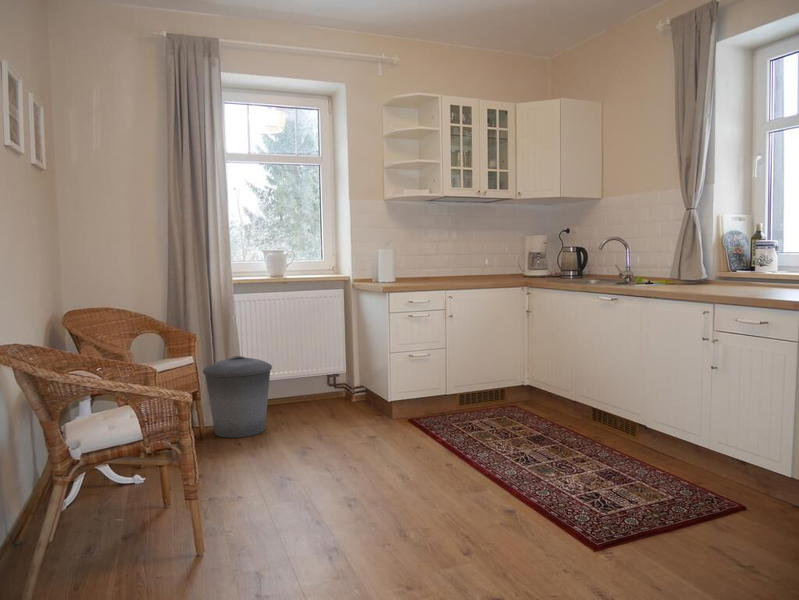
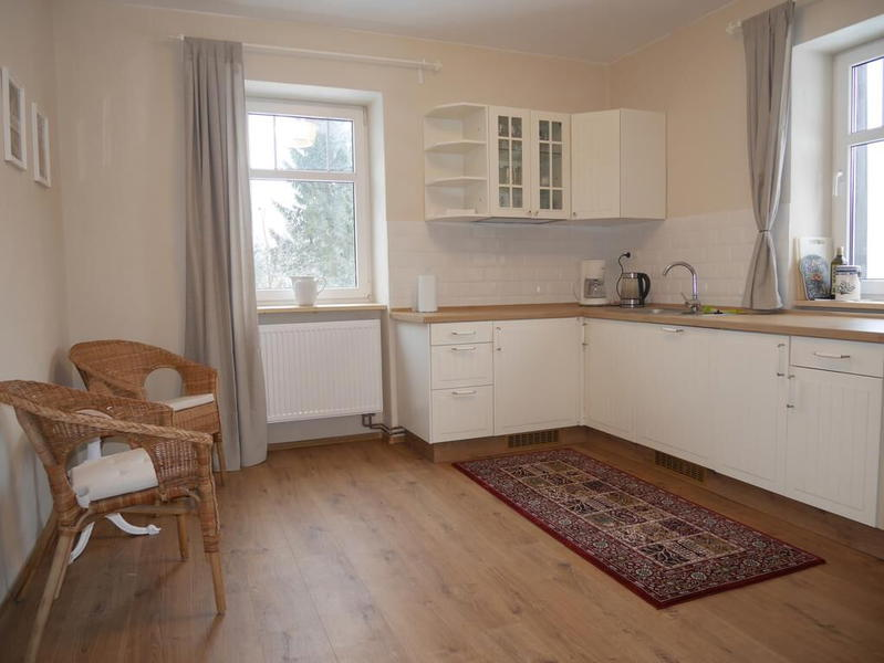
- trash can (238, 393)
